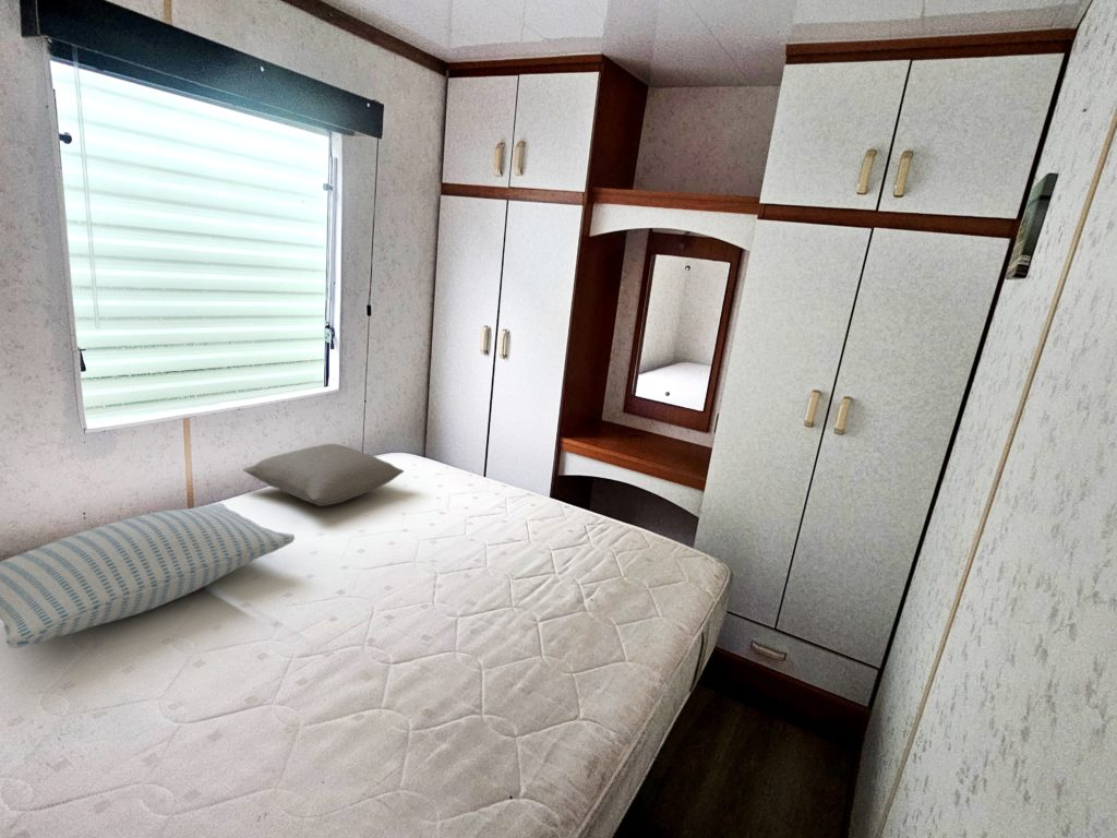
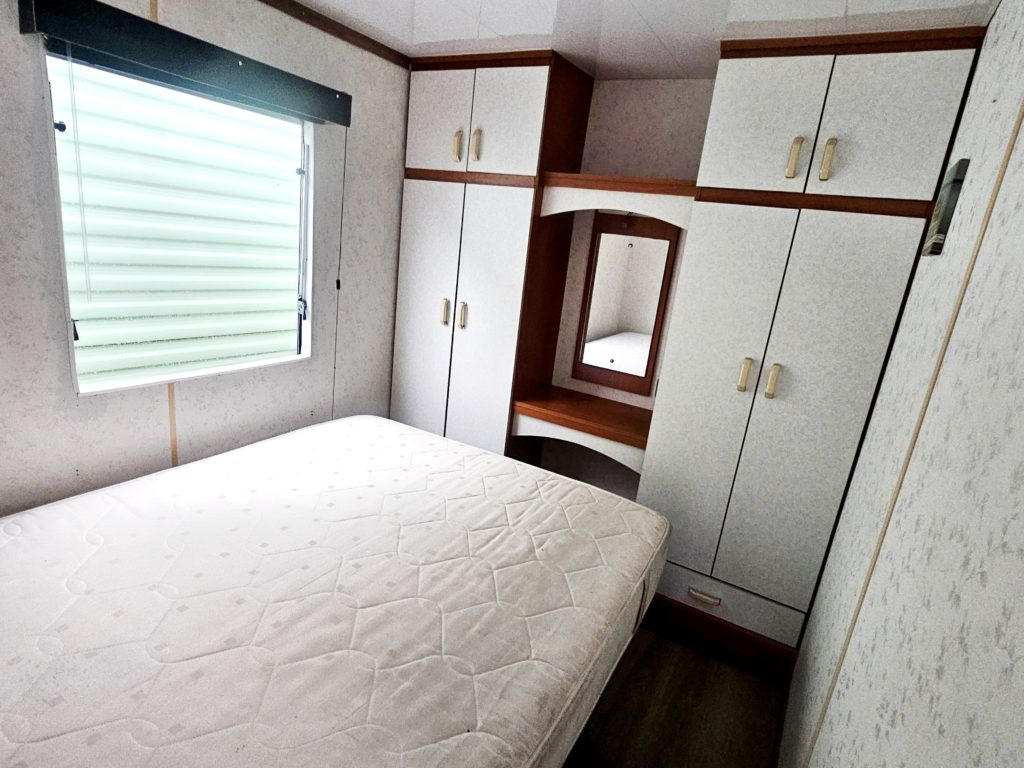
- pillow (325, 471)
- pillow (140, 562)
